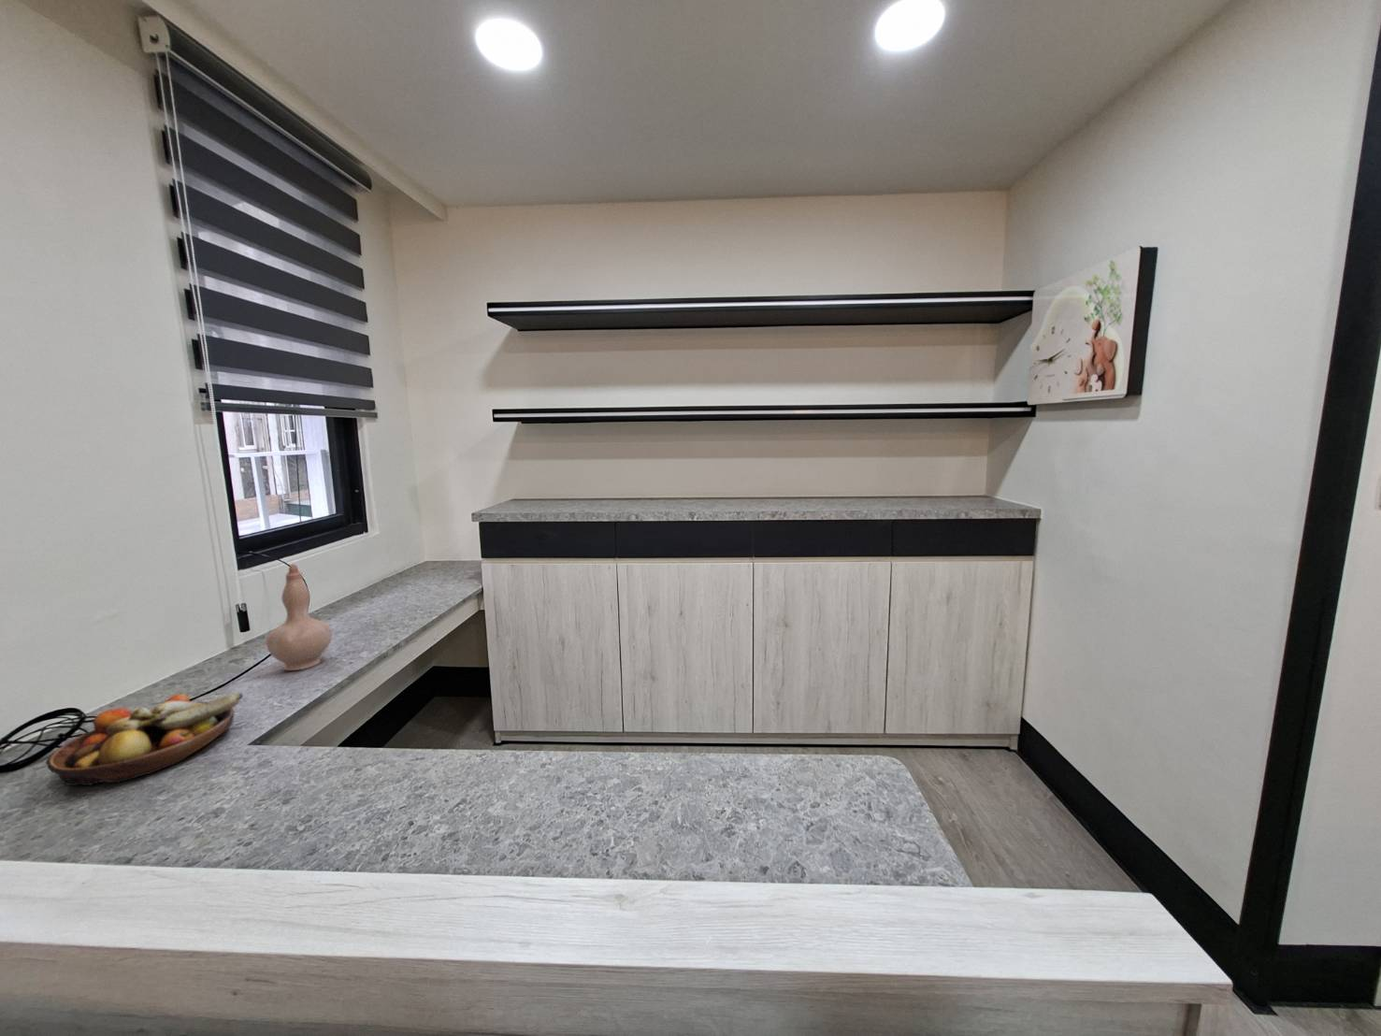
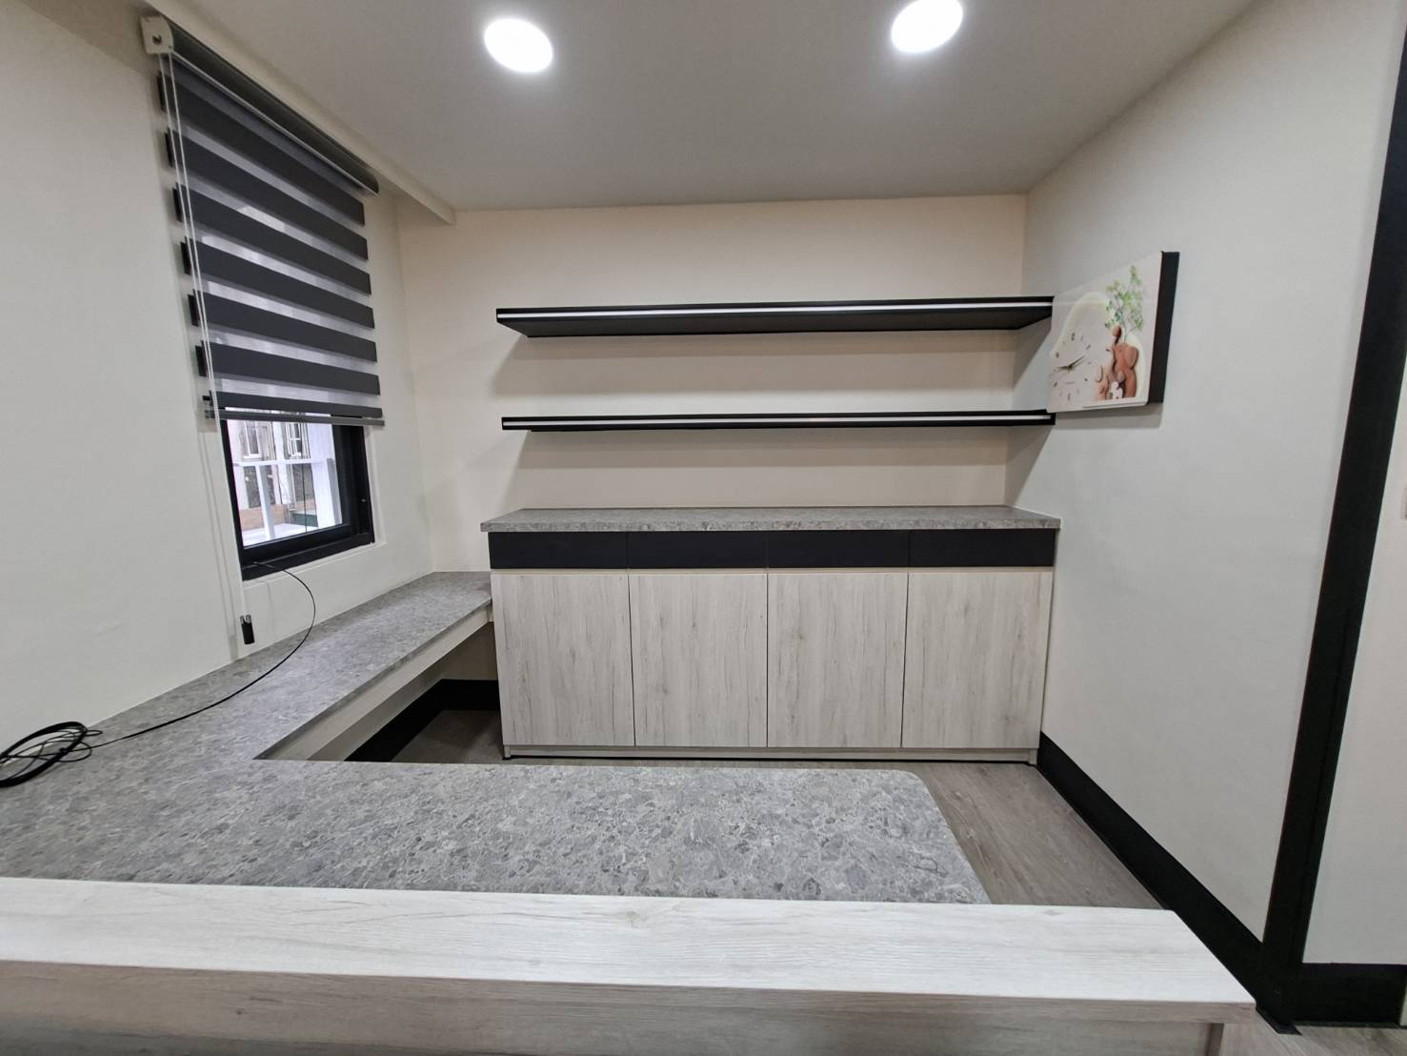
- fruit bowl (149, 726)
- vase (297, 614)
